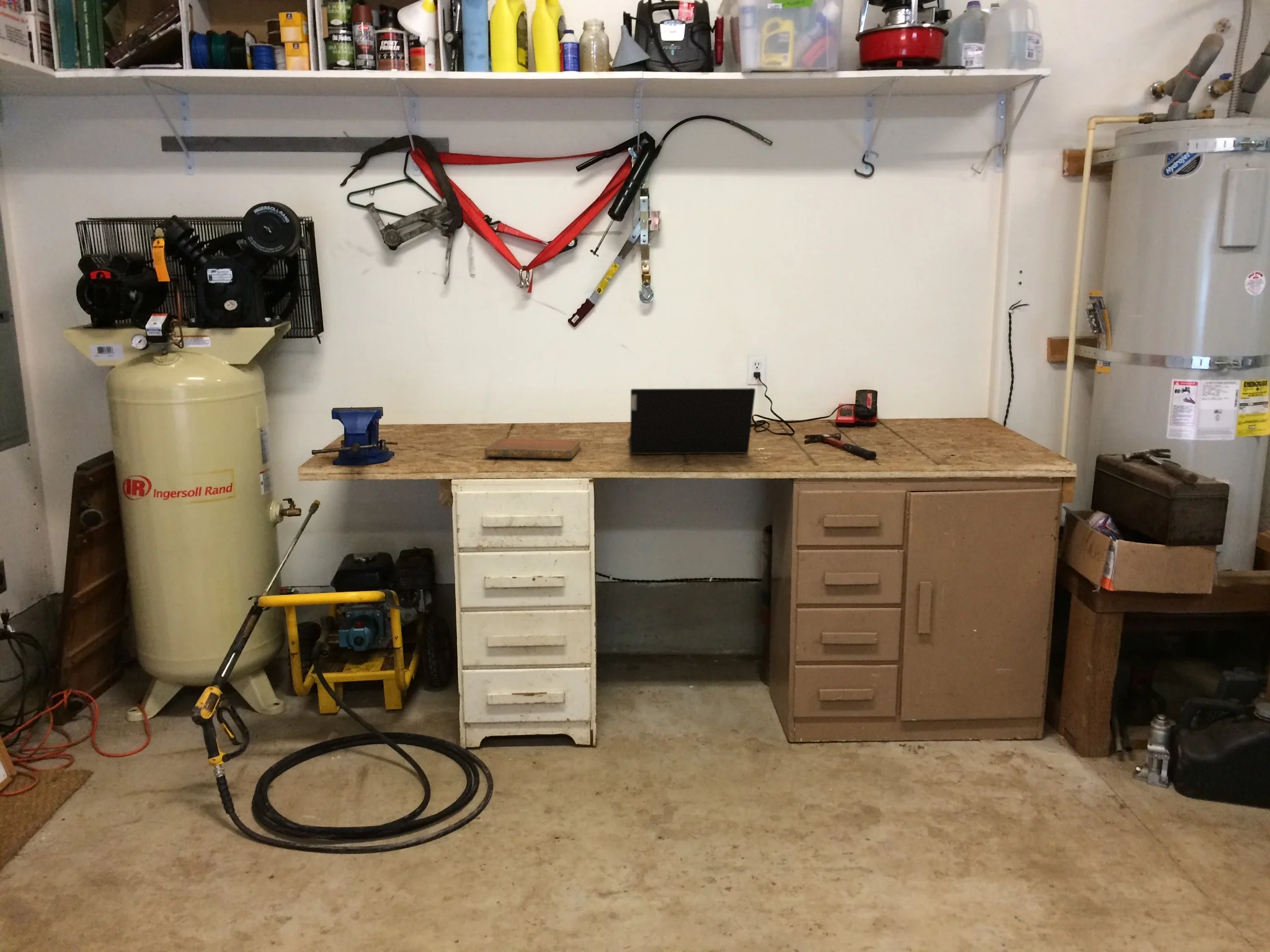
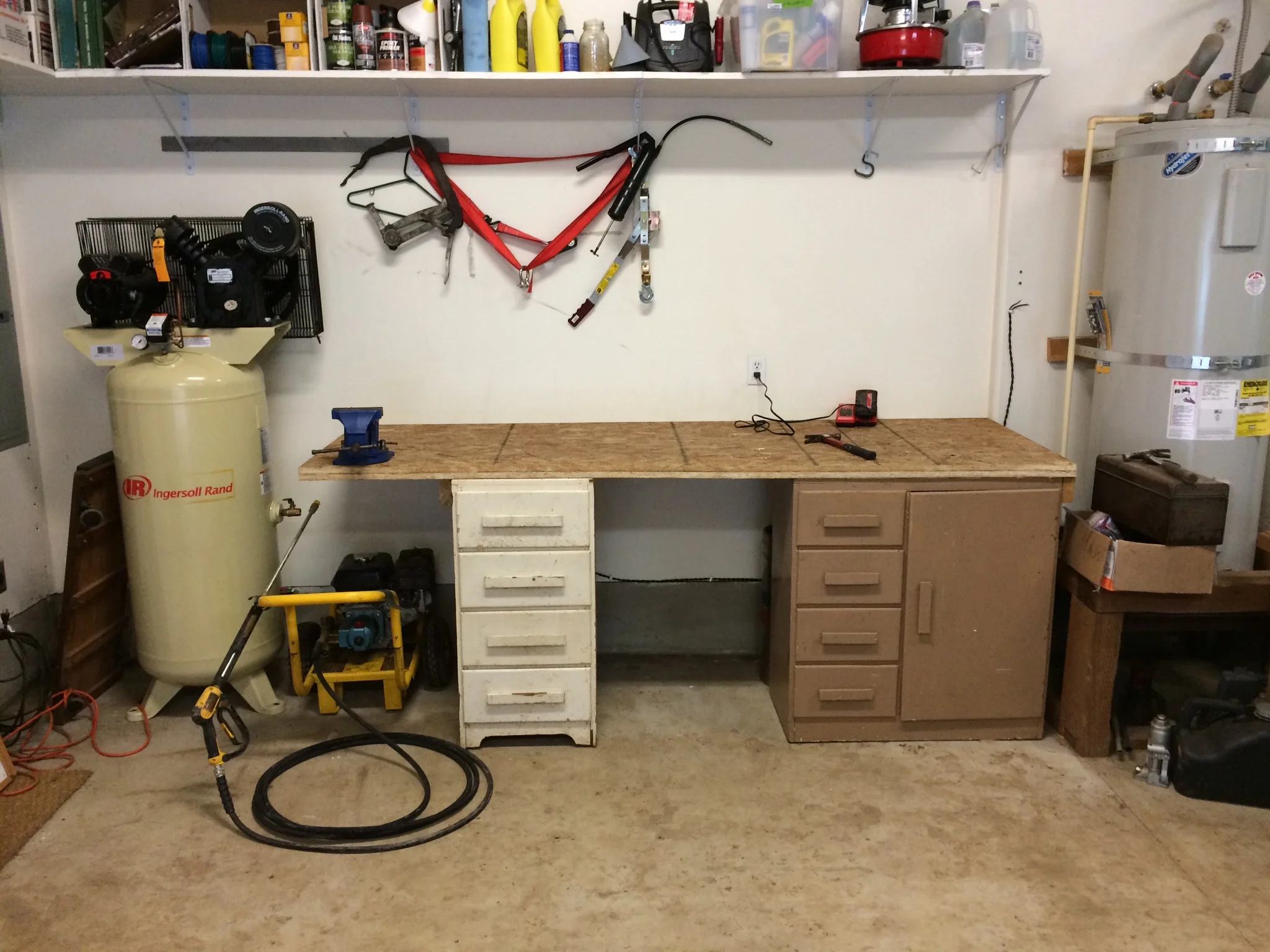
- notebook (534, 448)
- laptop computer (688, 415)
